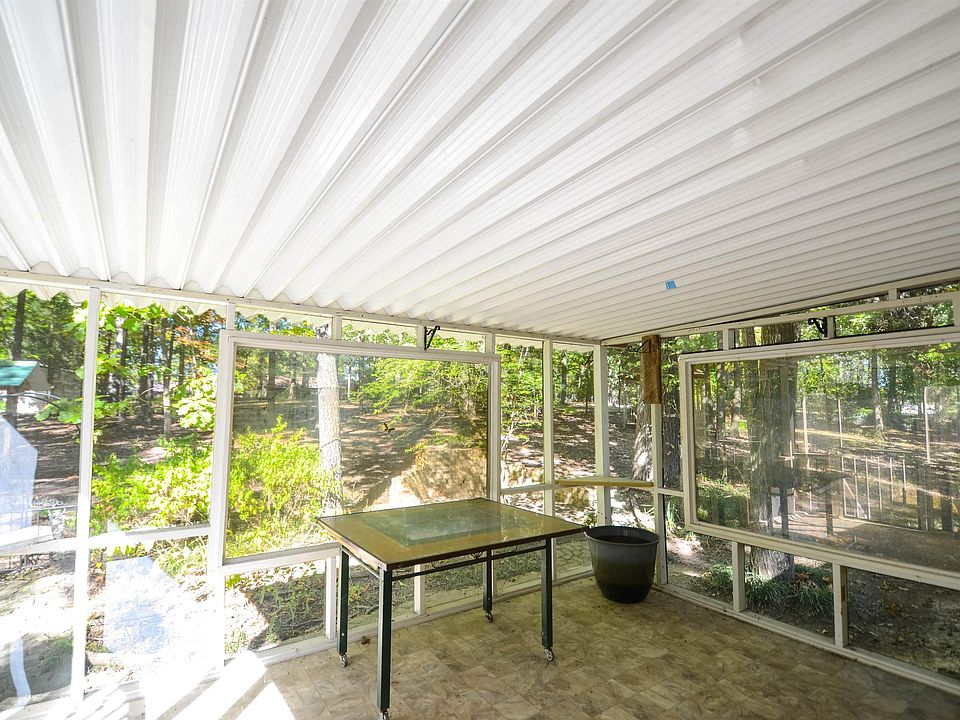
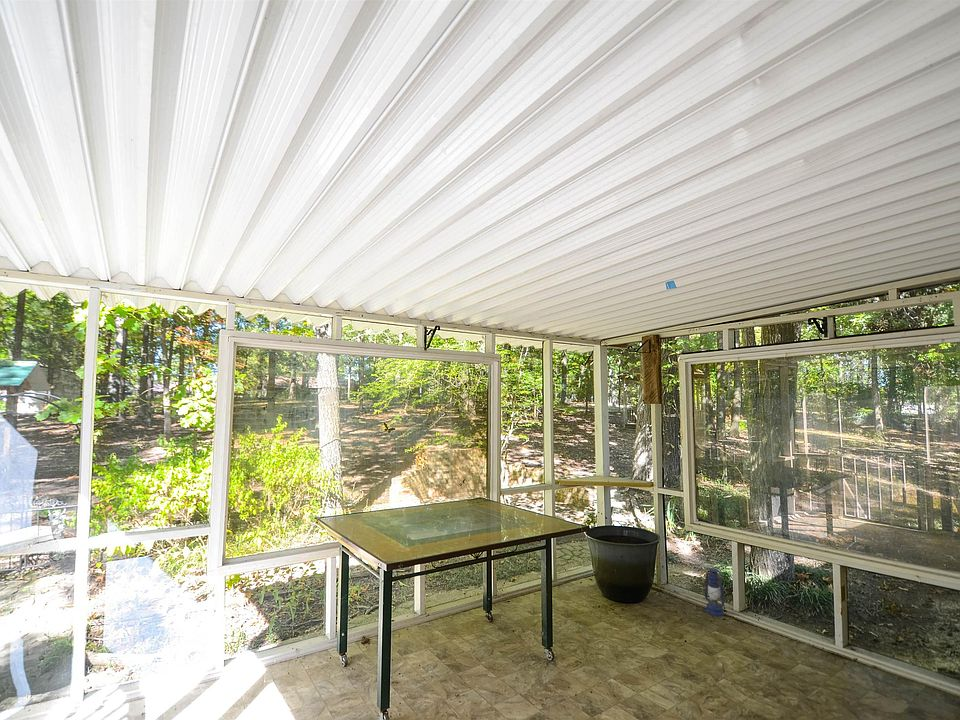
+ lantern (713, 588)
